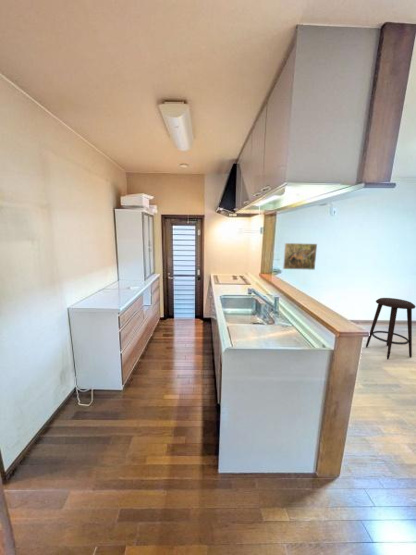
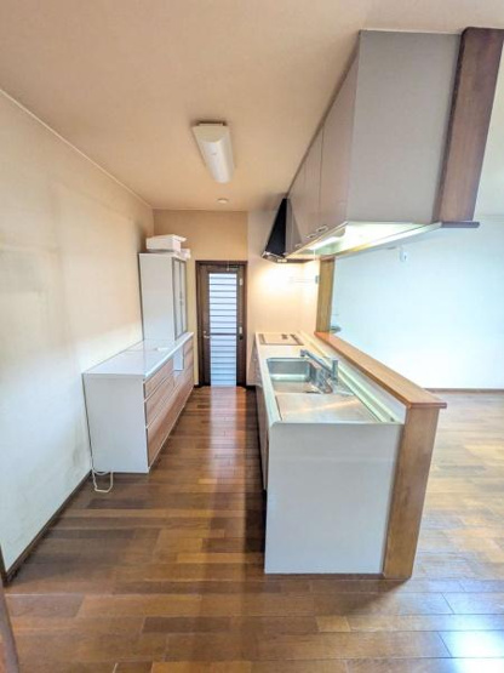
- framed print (299, 256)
- stool (391, 327)
